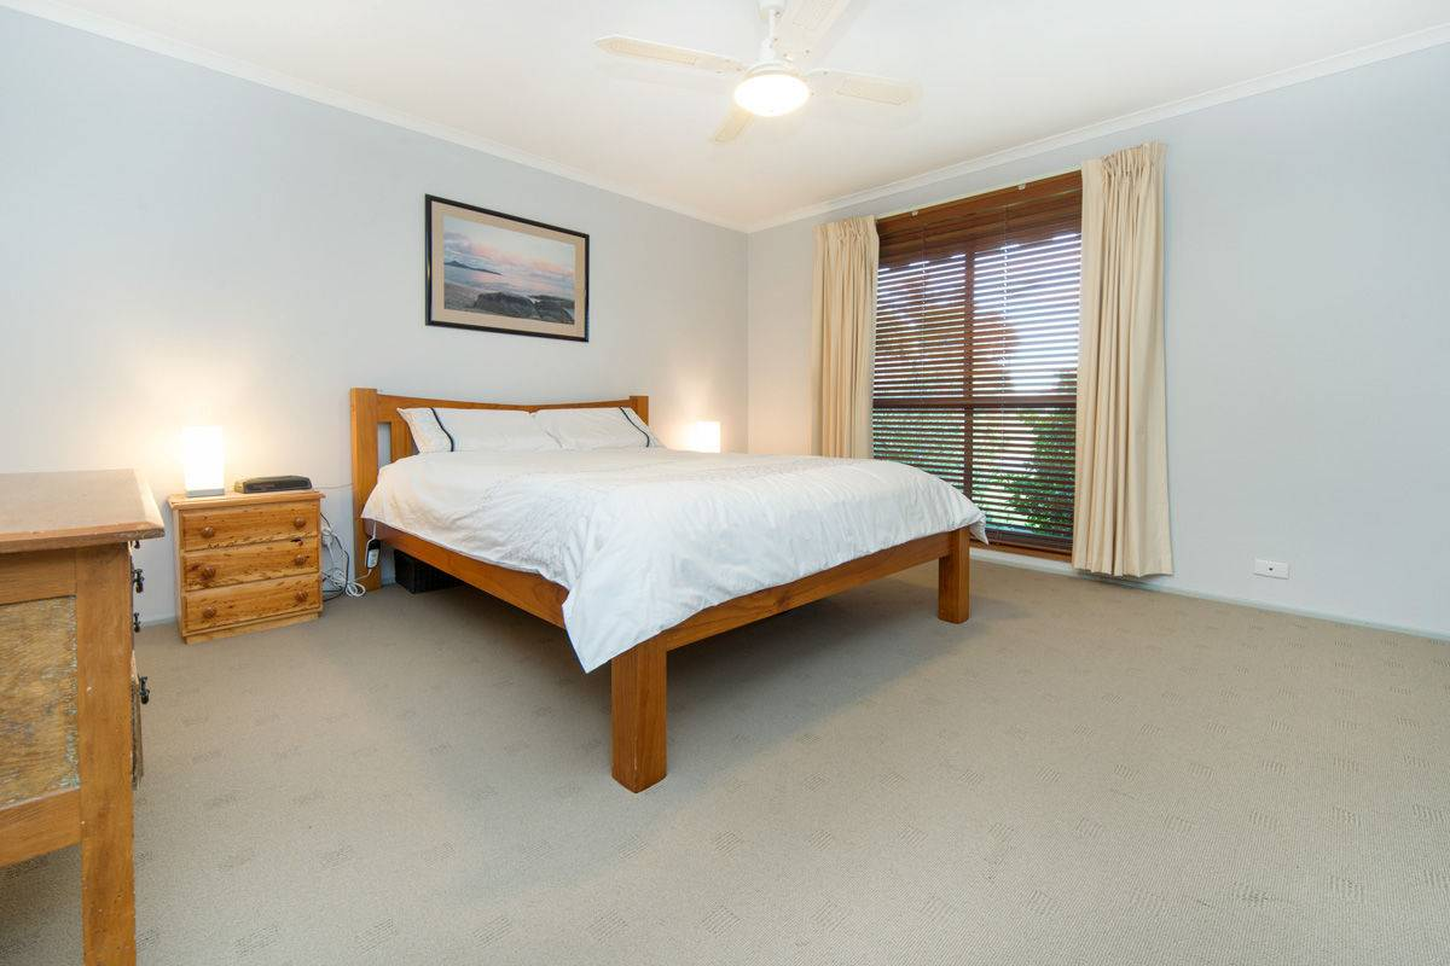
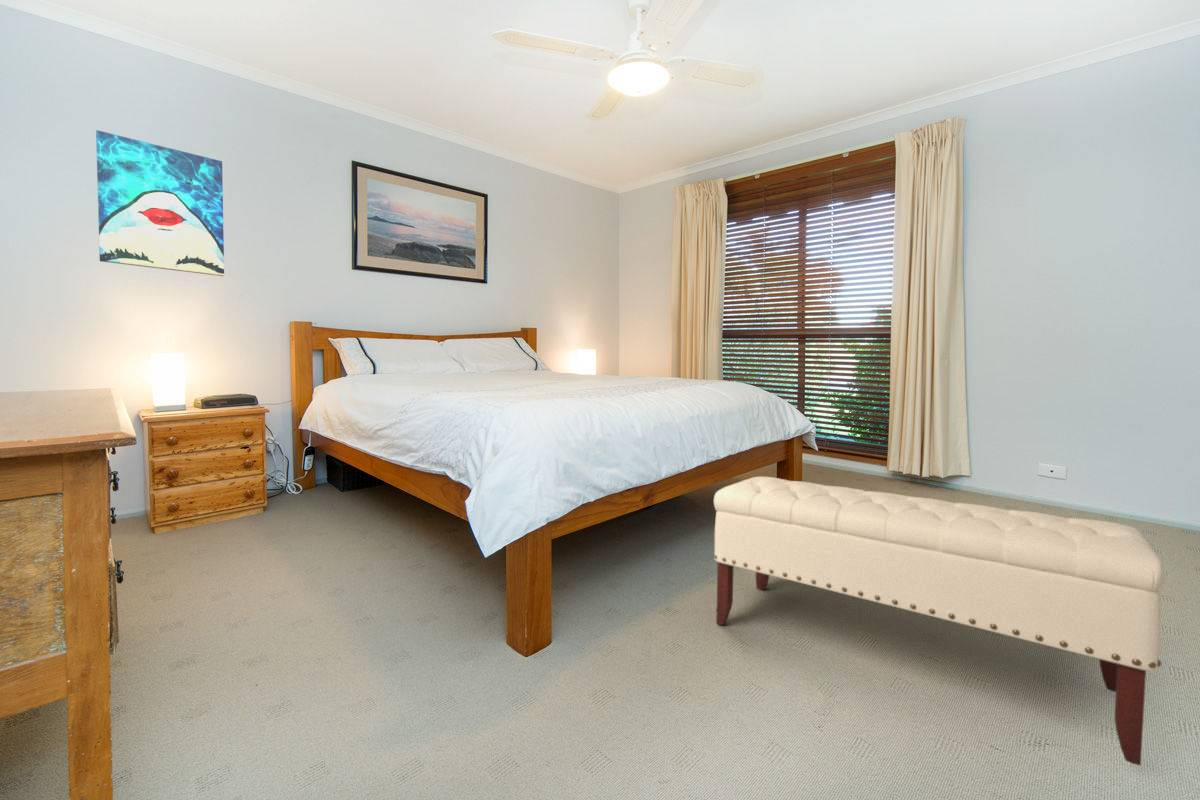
+ wall art (164, 208)
+ bench (897, 578)
